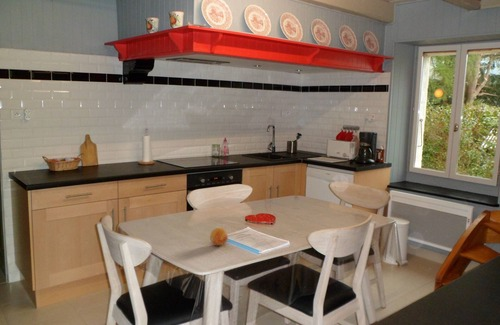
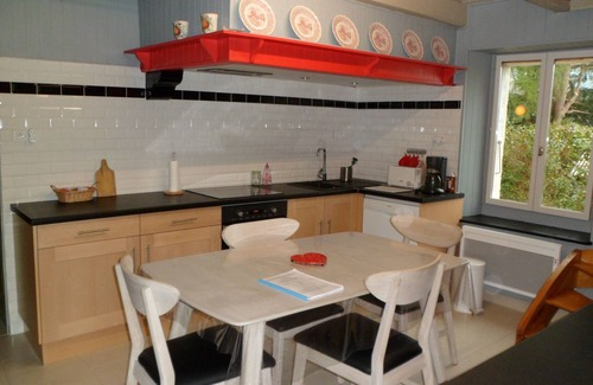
- fruit (218, 236)
